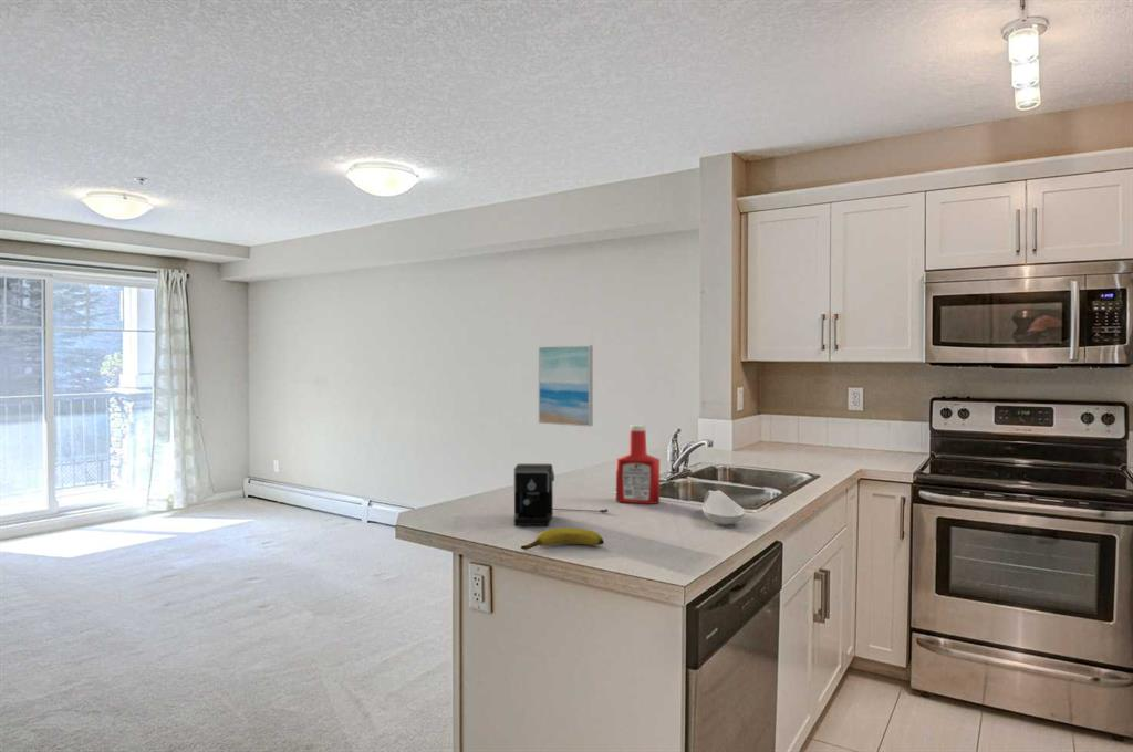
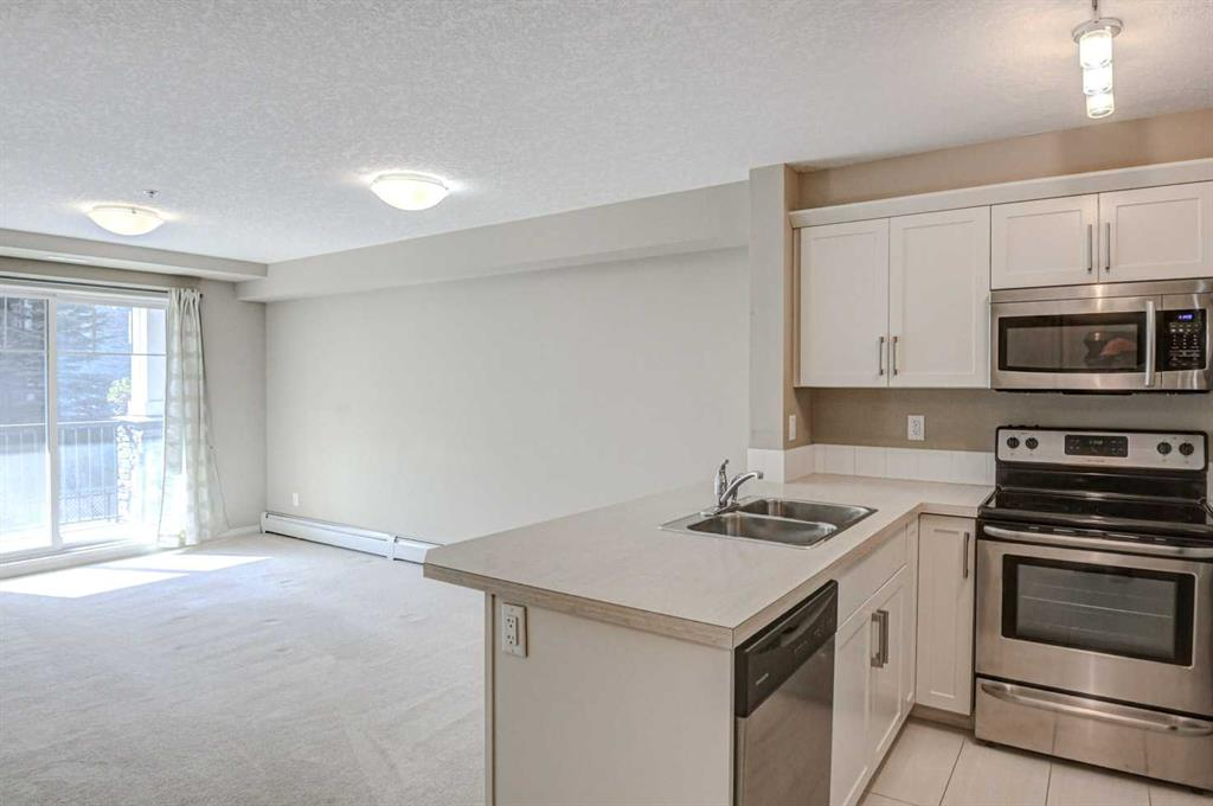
- coffee maker (552, 492)
- soap bottle (637, 462)
- wall art (564, 385)
- spoon rest (718, 505)
- banana (562, 537)
